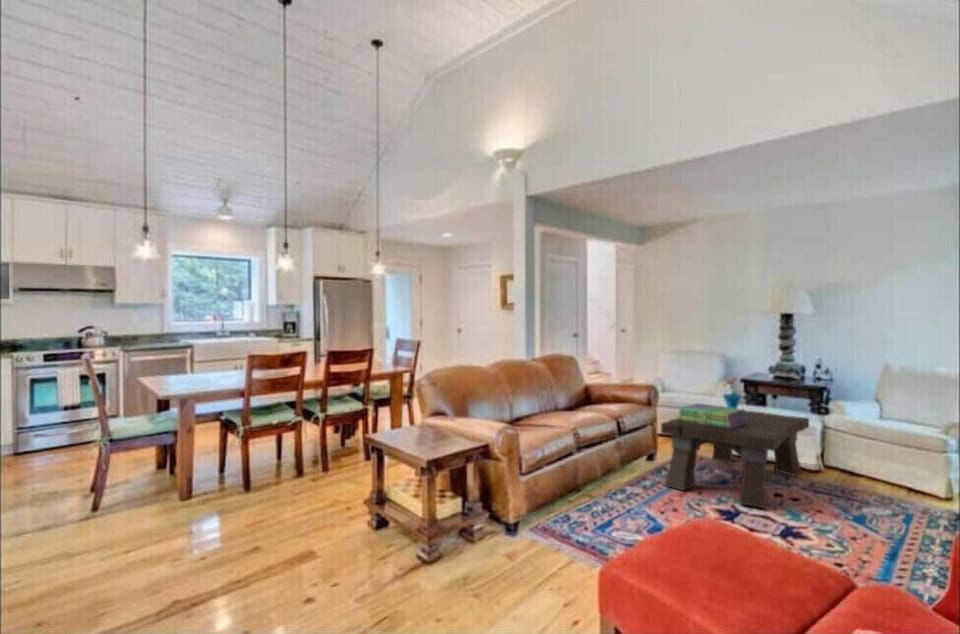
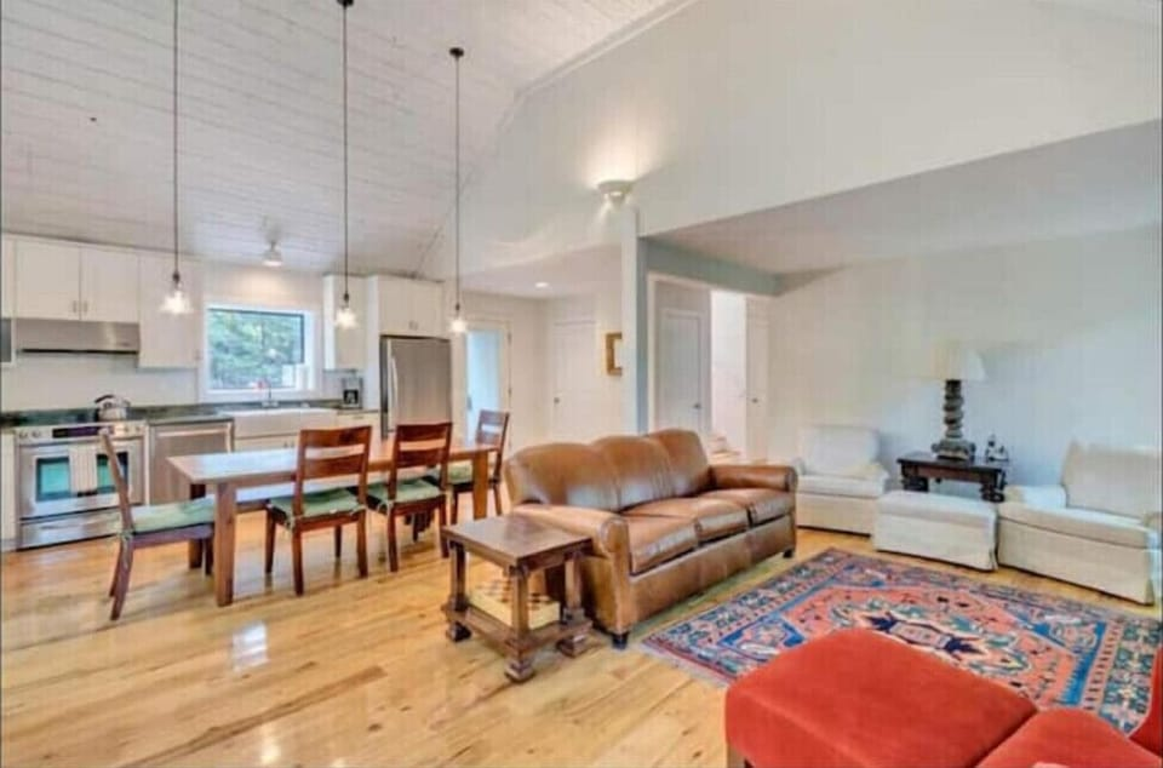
- stack of books (711, 414)
- coffee table (736, 449)
- potted flower (731, 394)
